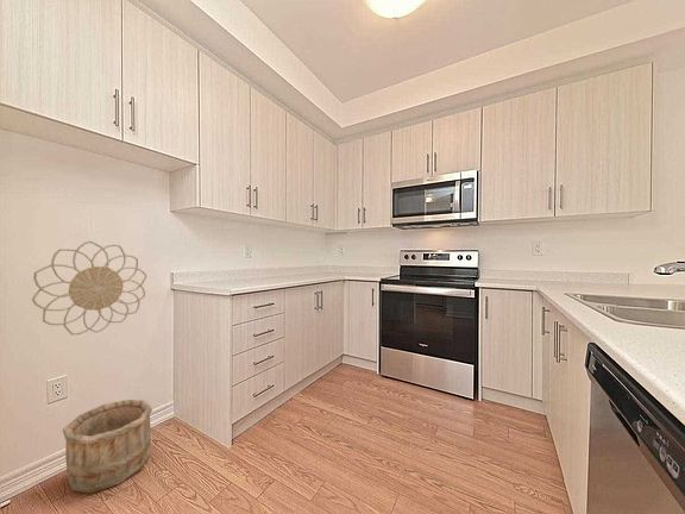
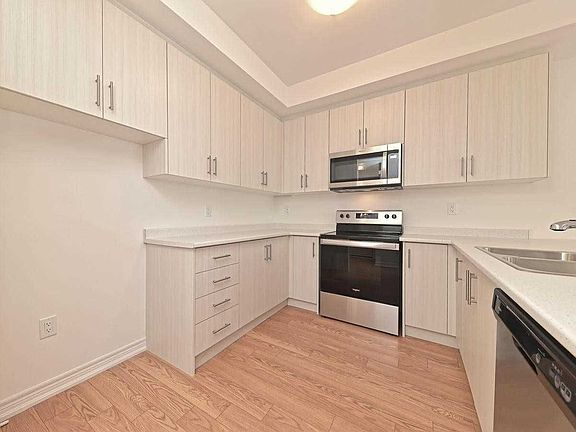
- decorative wall piece (96, 287)
- wooden bucket (111, 441)
